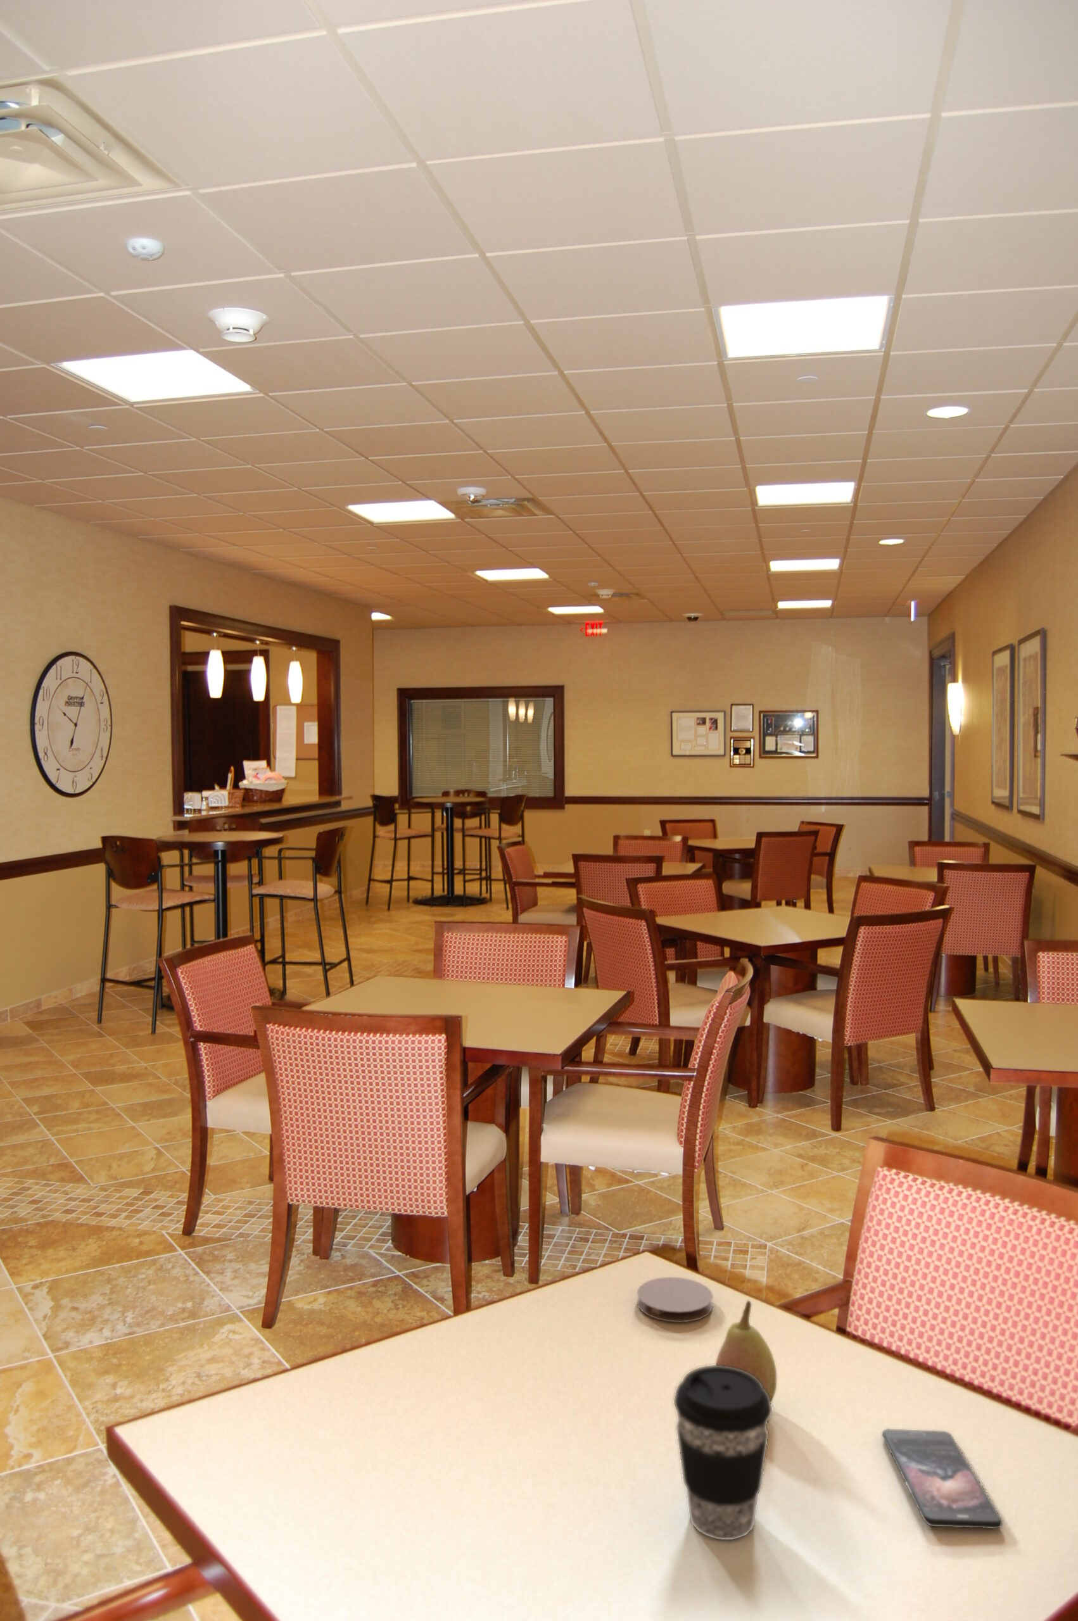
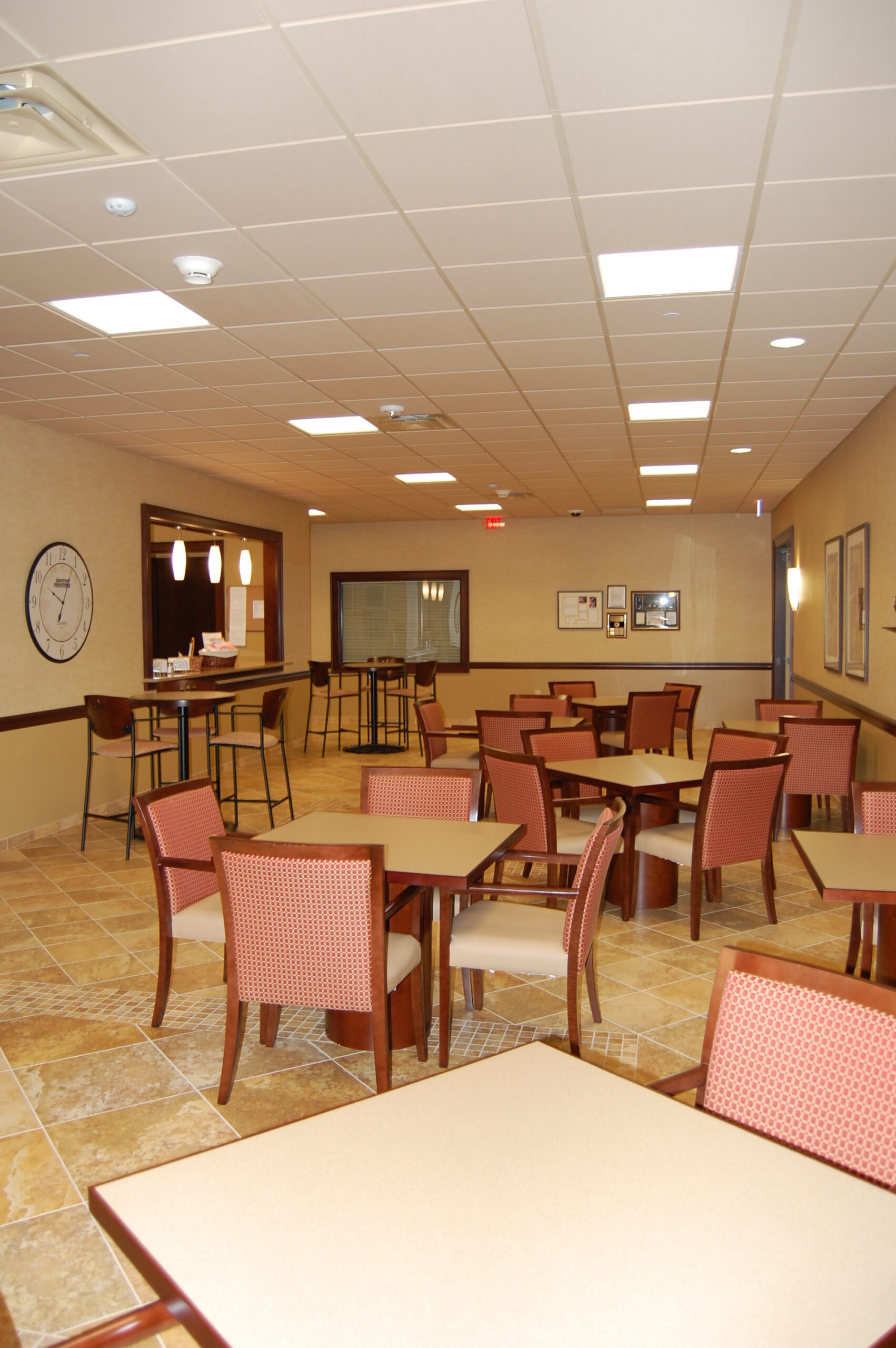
- smartphone (938, 1475)
- coffee cup (722, 1453)
- coaster (675, 1299)
- fruit (745, 1355)
